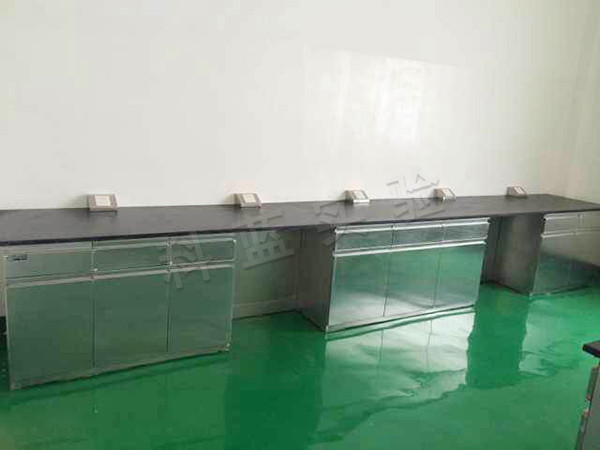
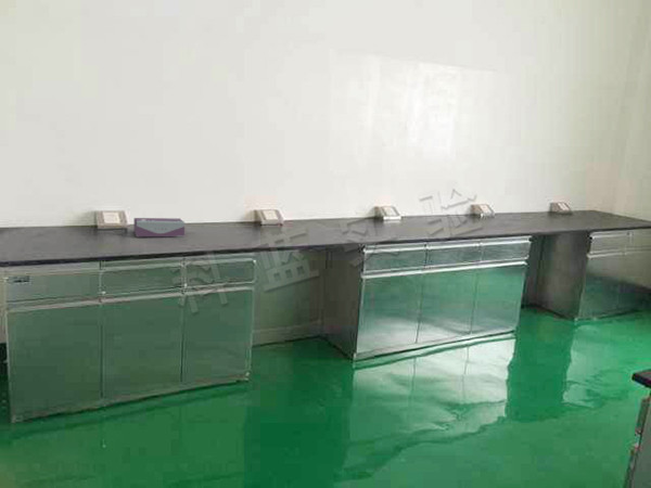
+ tissue box (158, 227)
